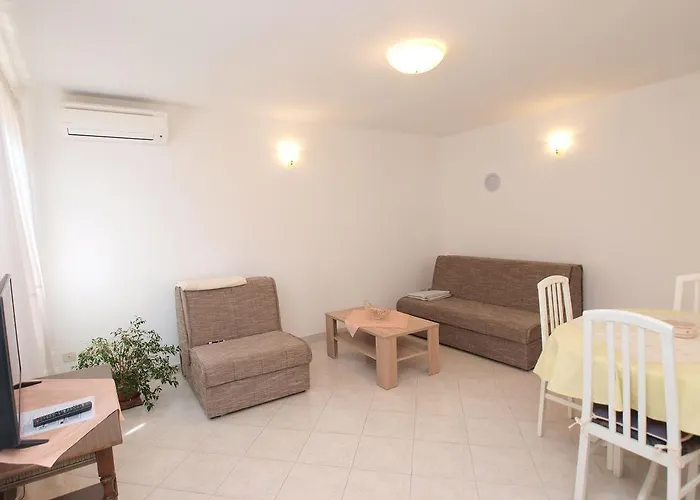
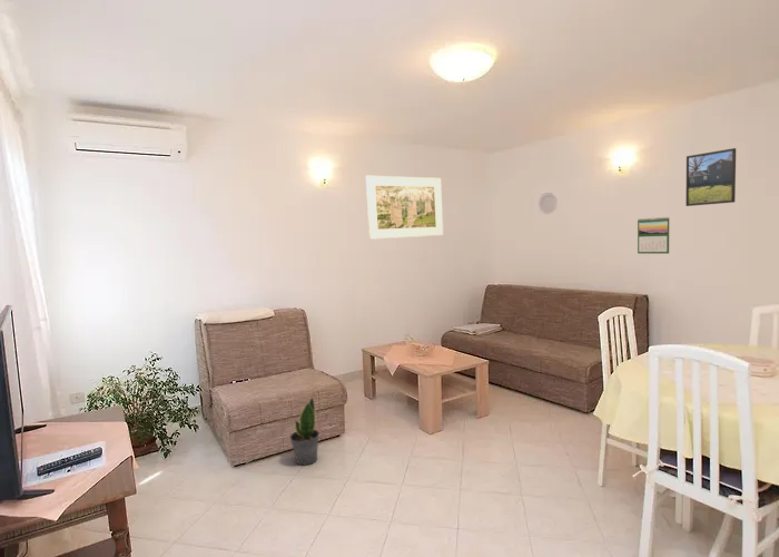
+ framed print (406, 207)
+ calendar (652, 235)
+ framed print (709, 178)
+ potted plant (304, 429)
